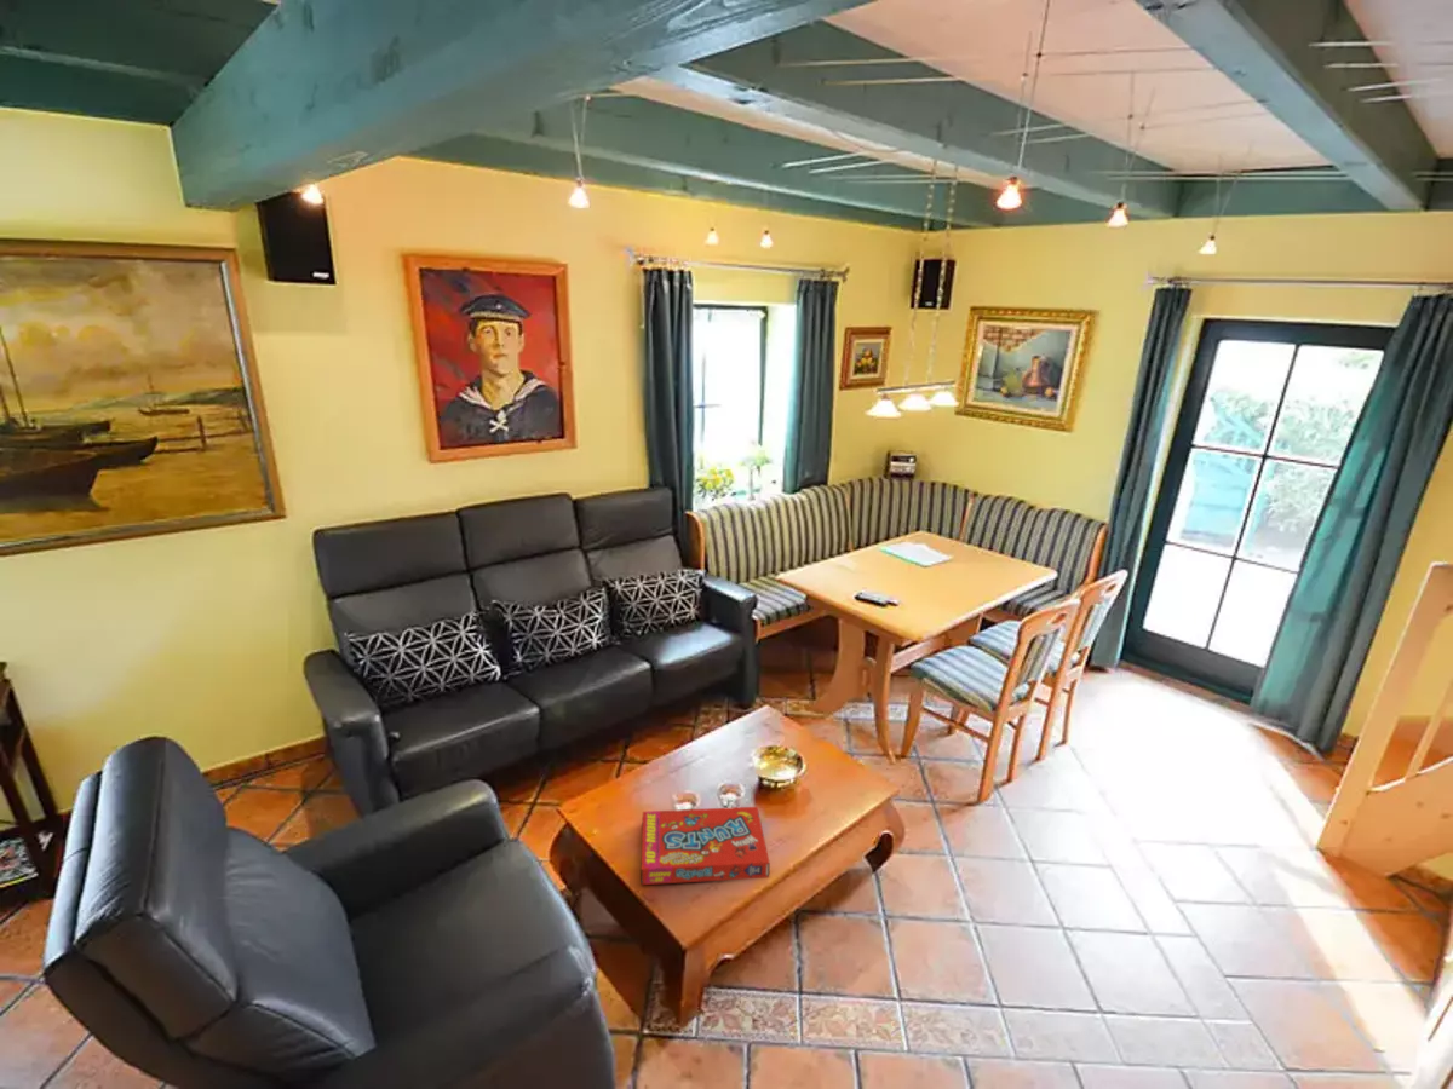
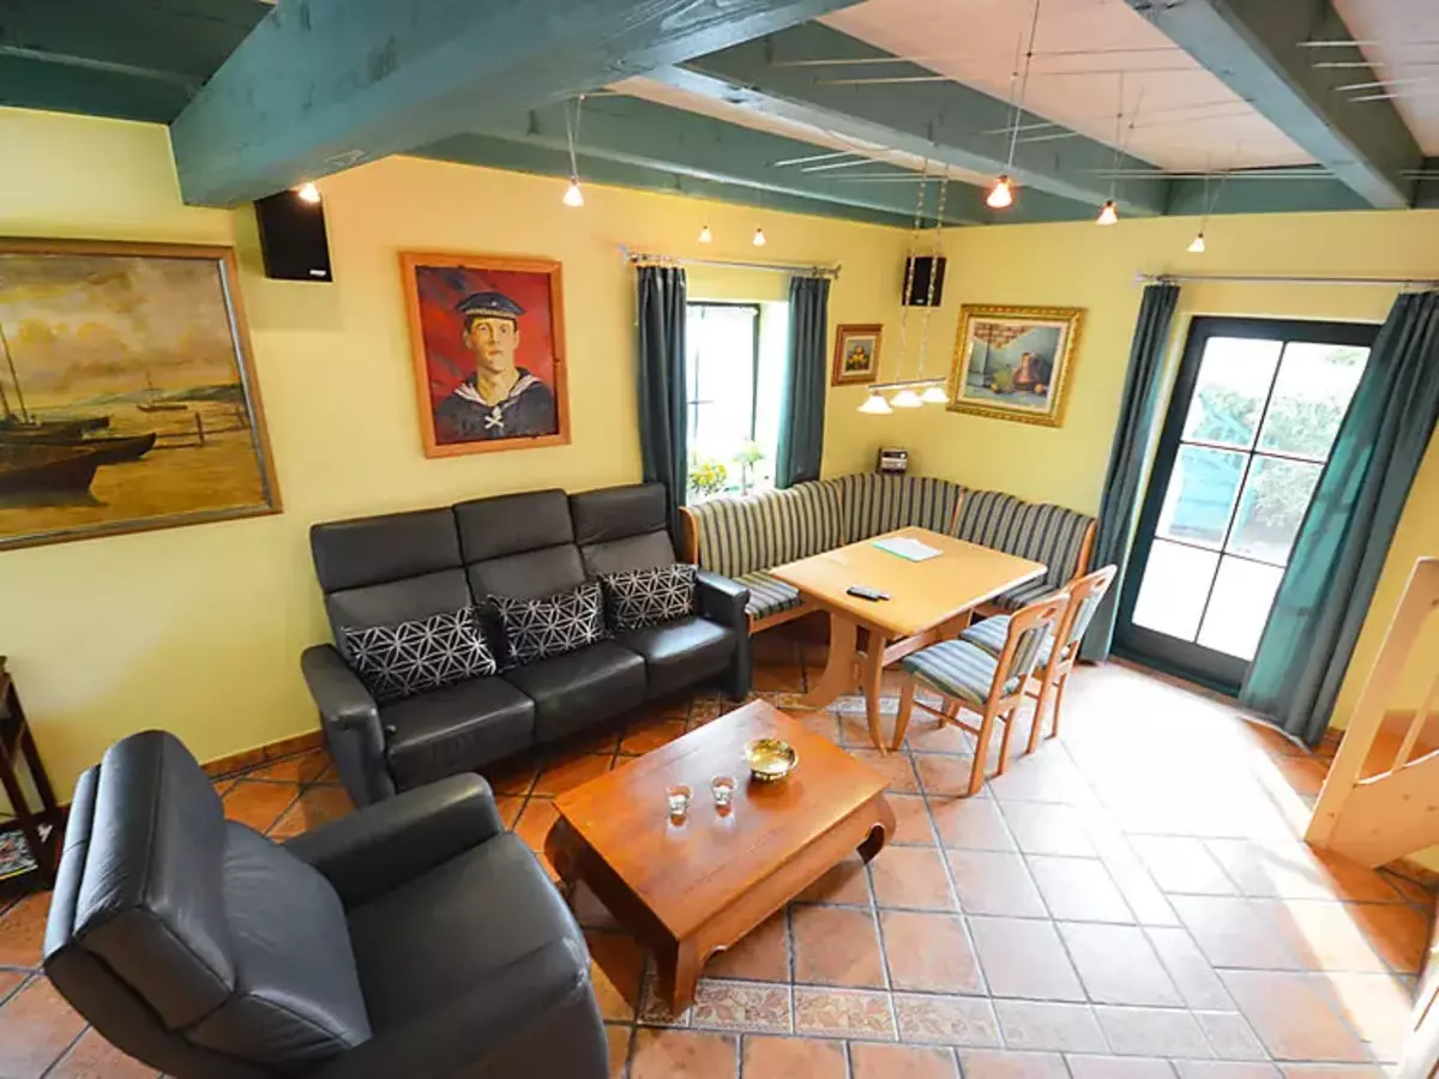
- snack box (702, 842)
